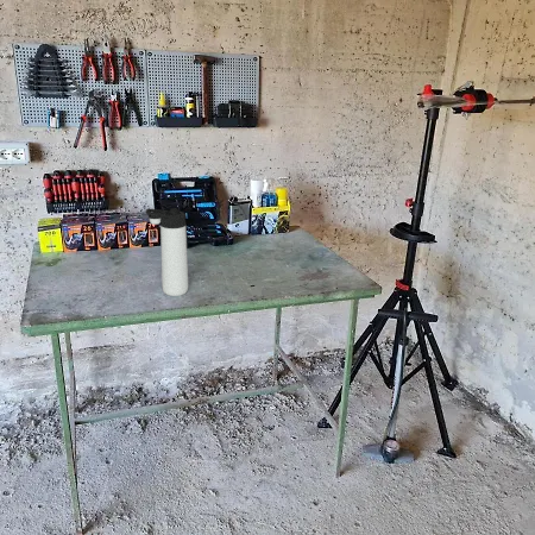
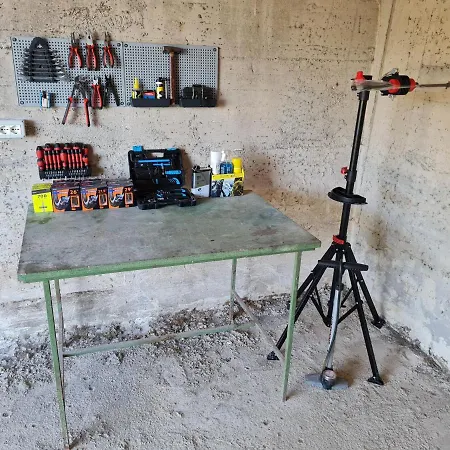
- thermos bottle (168, 252)
